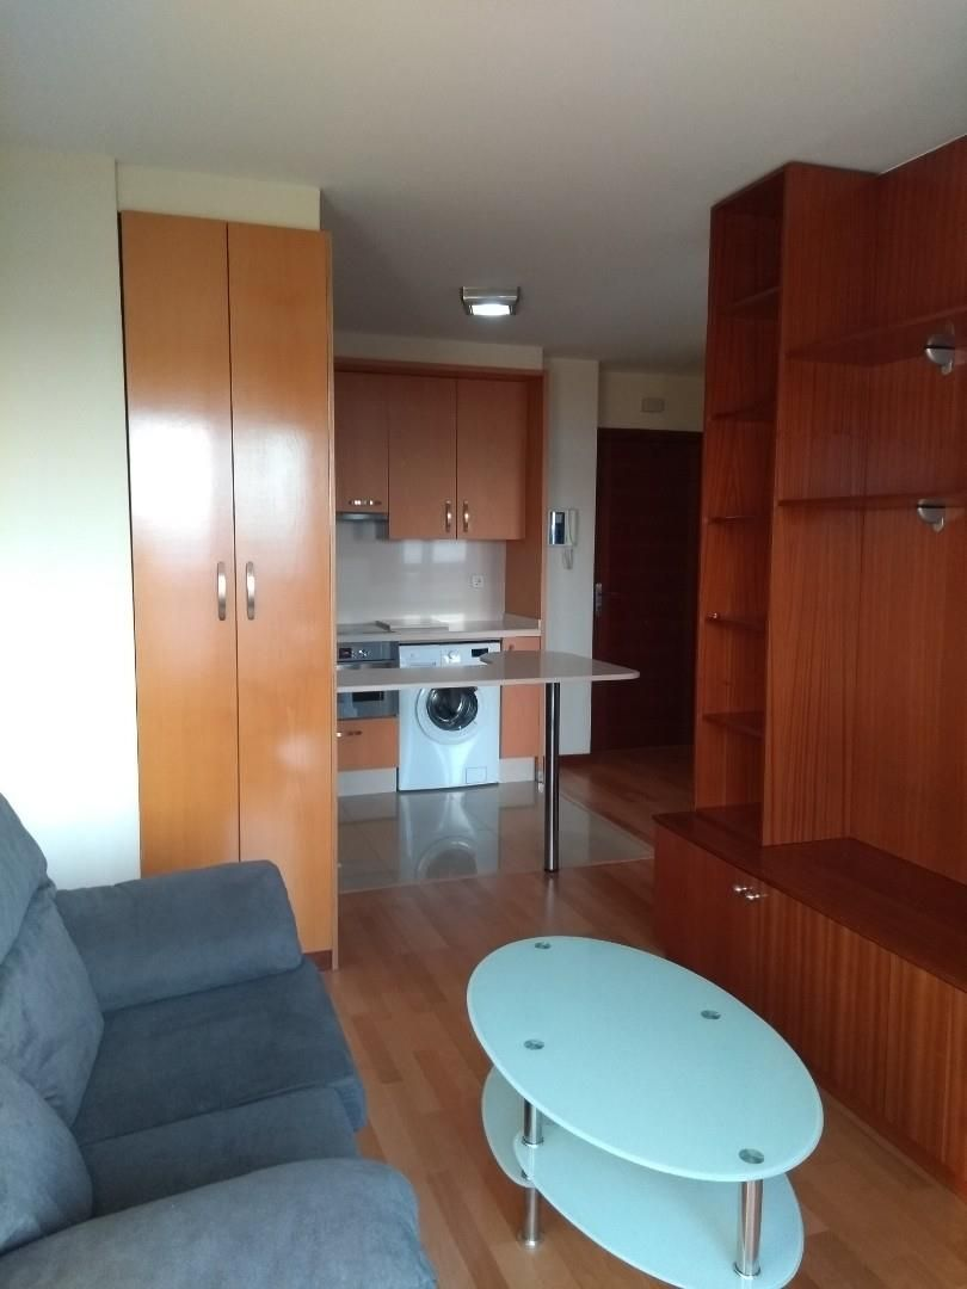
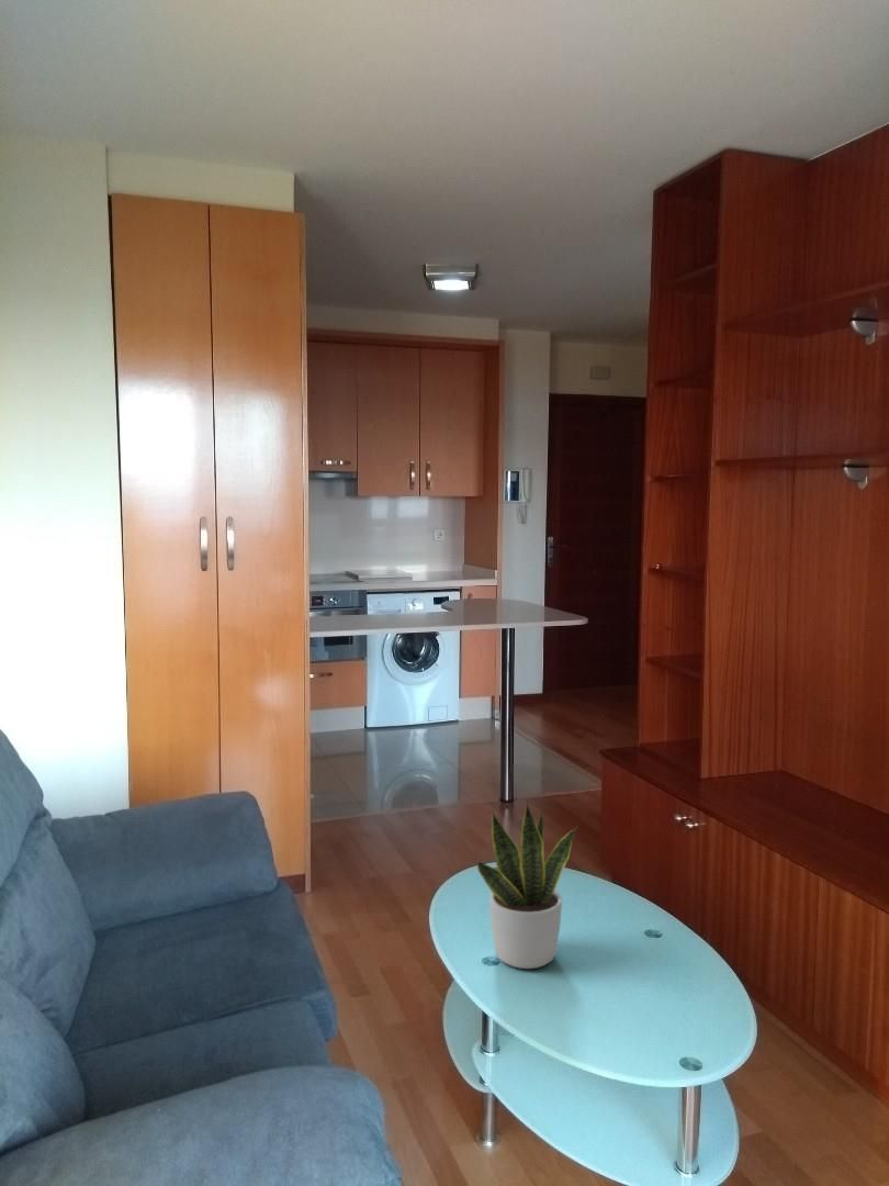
+ potted plant (528, 875)
